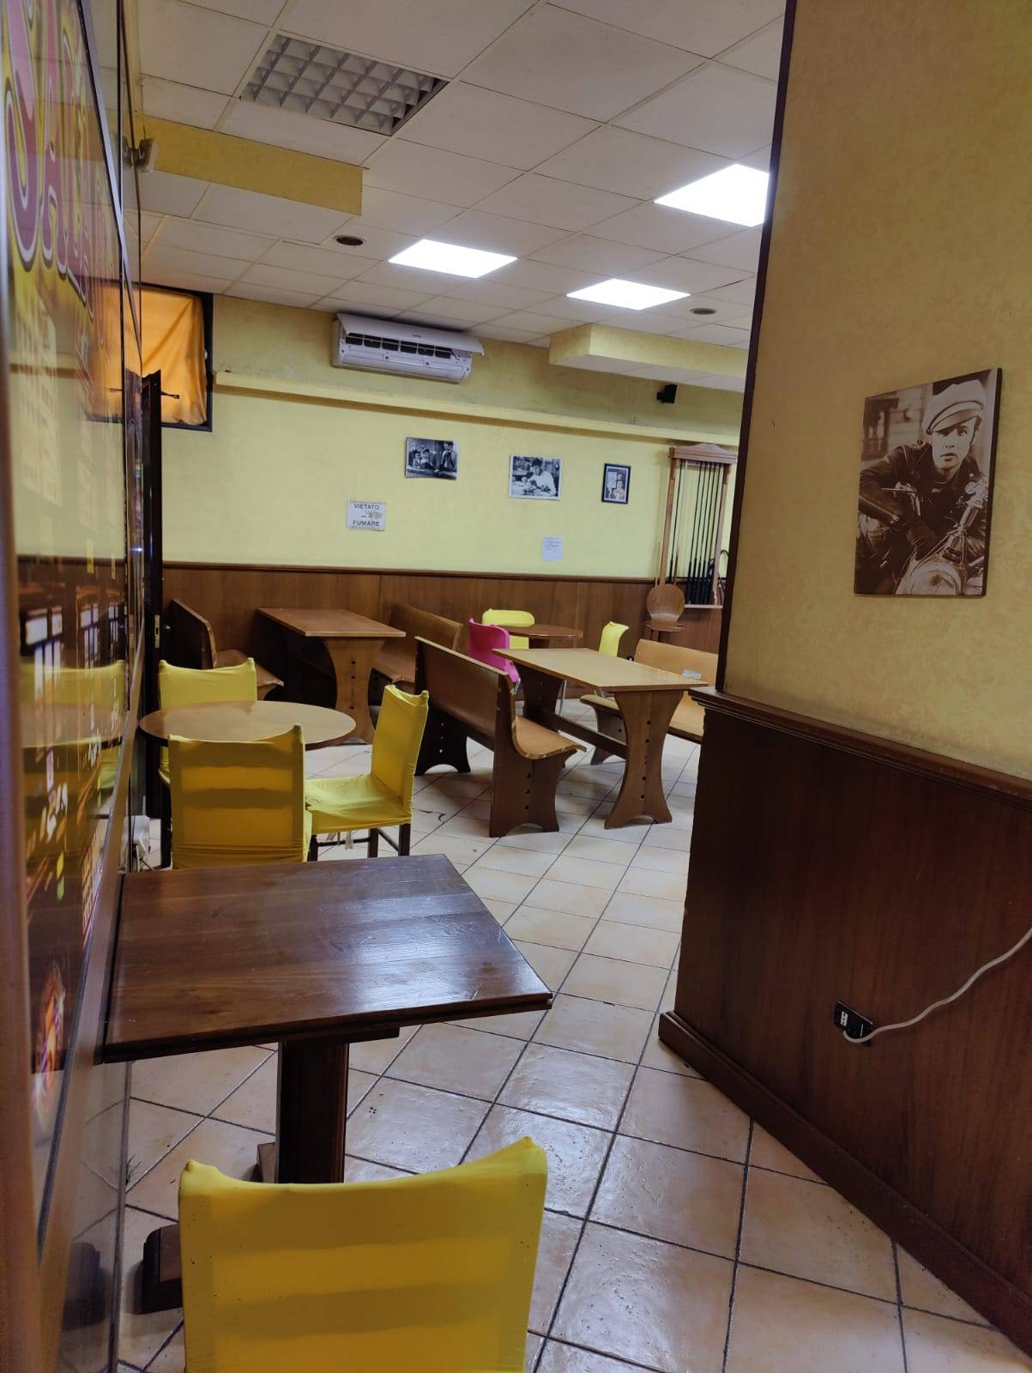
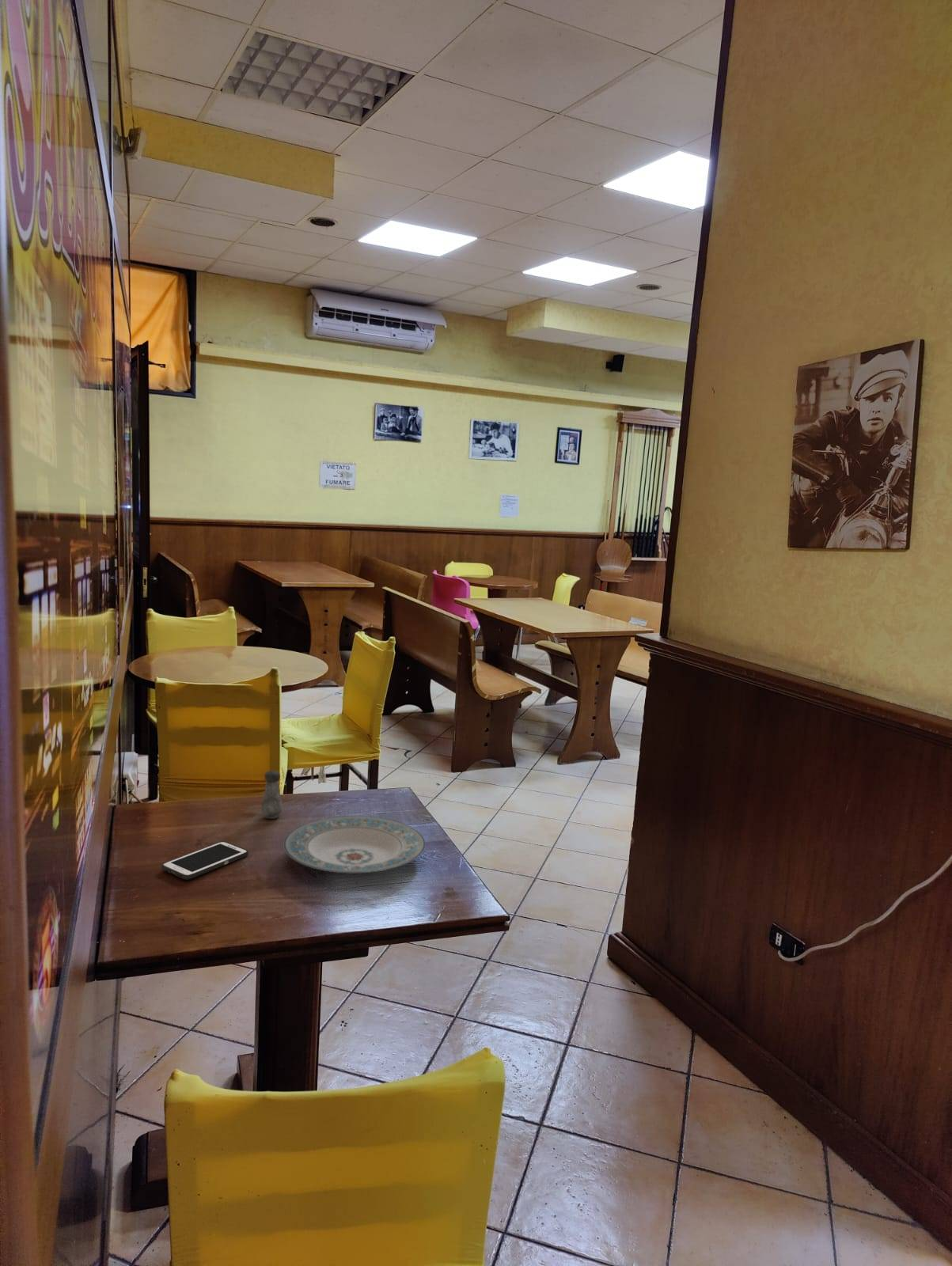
+ salt shaker (272, 794)
+ plate (355, 850)
+ cell phone (206, 859)
